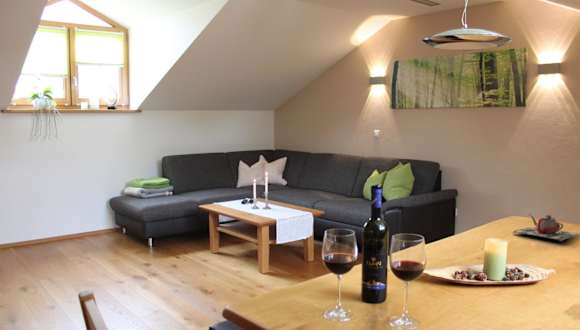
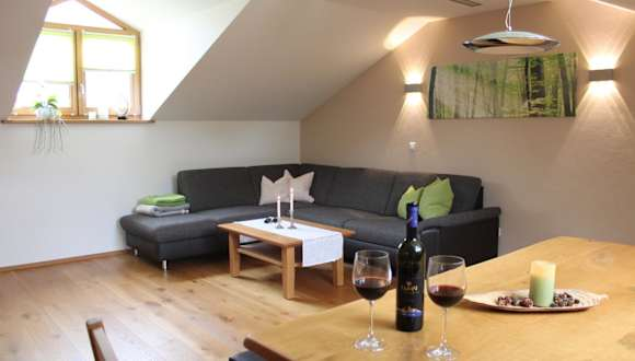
- teapot (548, 224)
